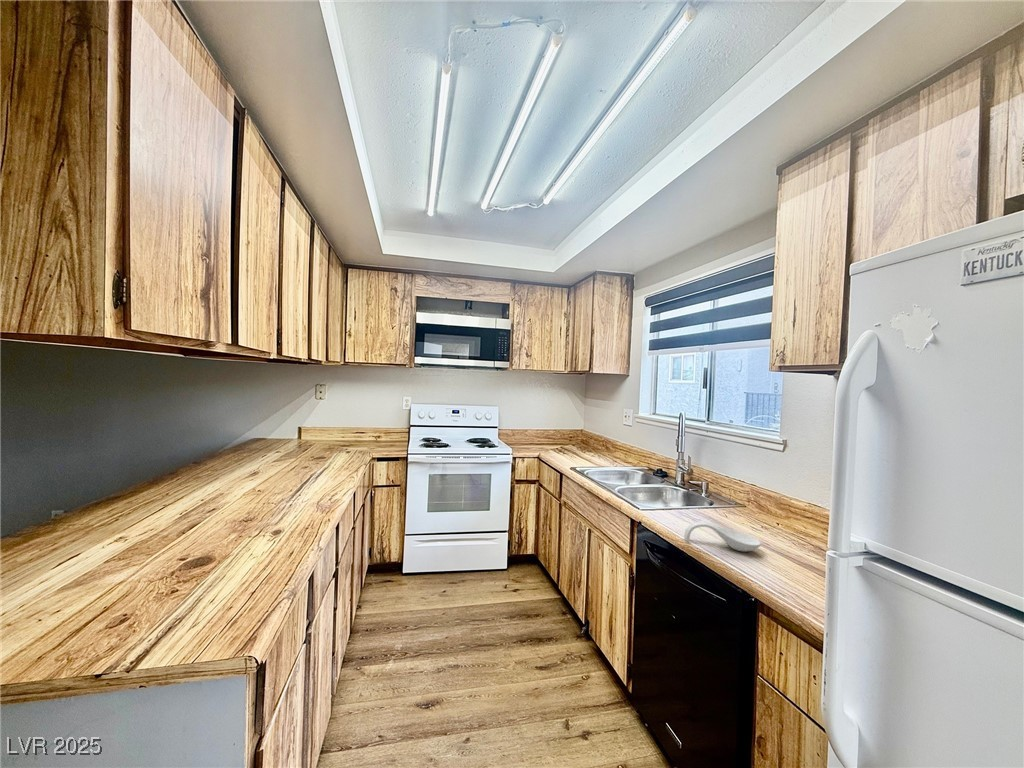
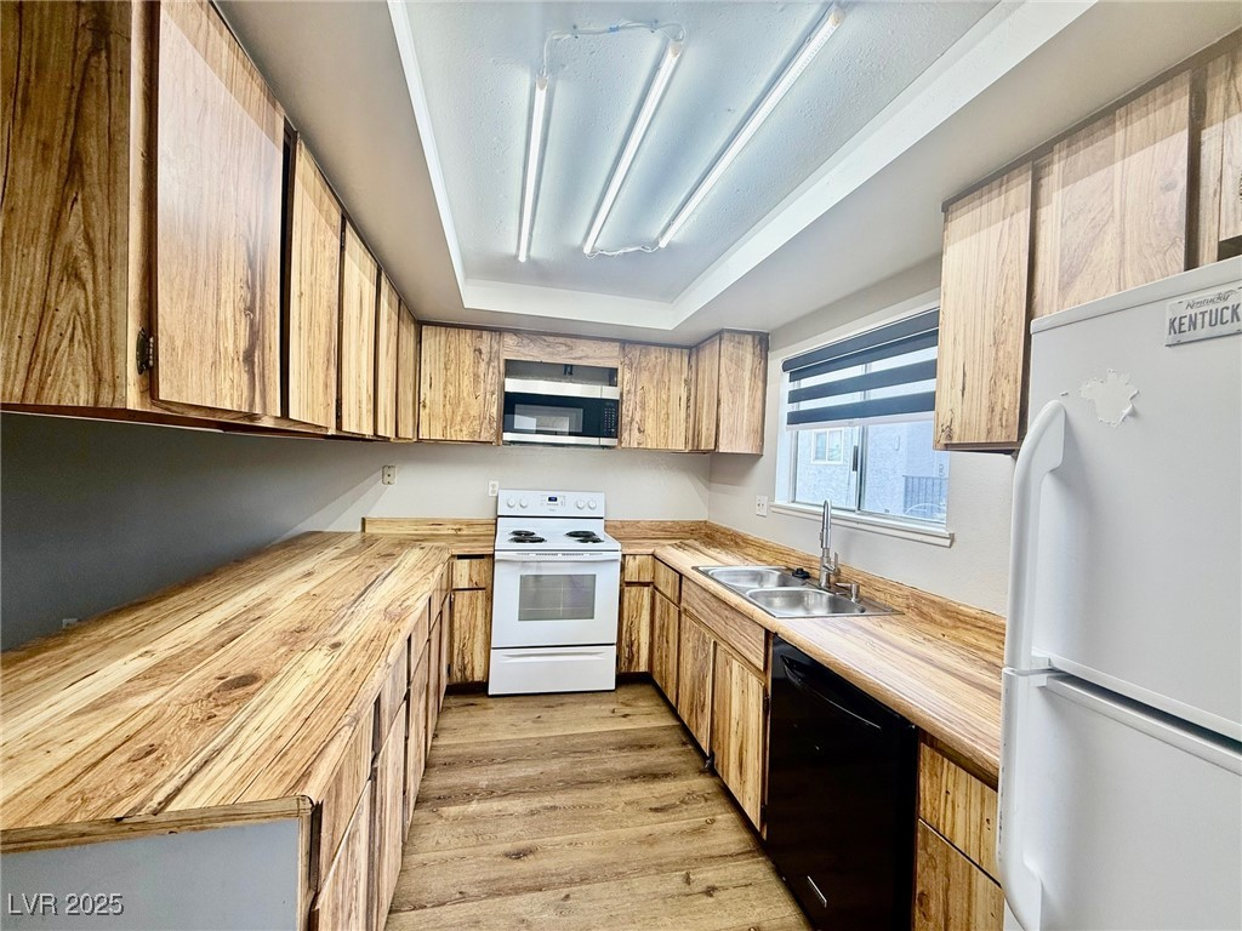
- spoon rest (721, 535)
